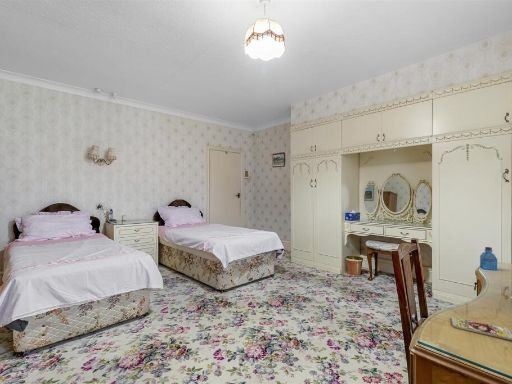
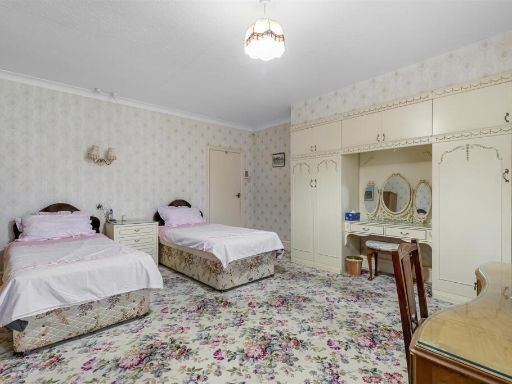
- smartphone (480, 327)
- perfume bottle (488, 257)
